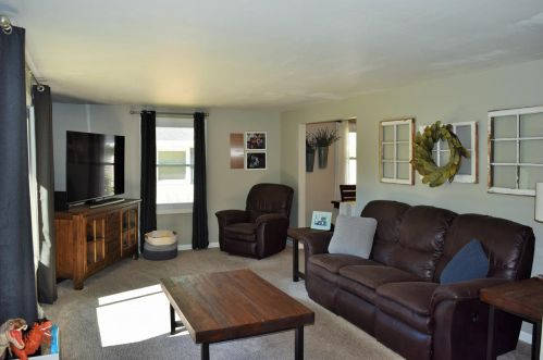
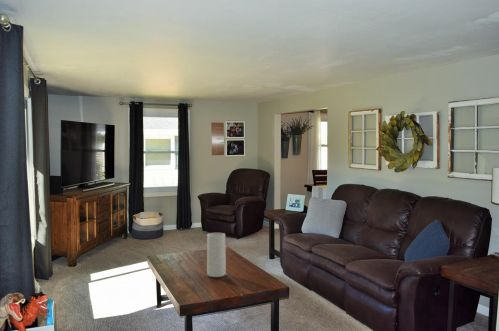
+ vase (216, 254)
